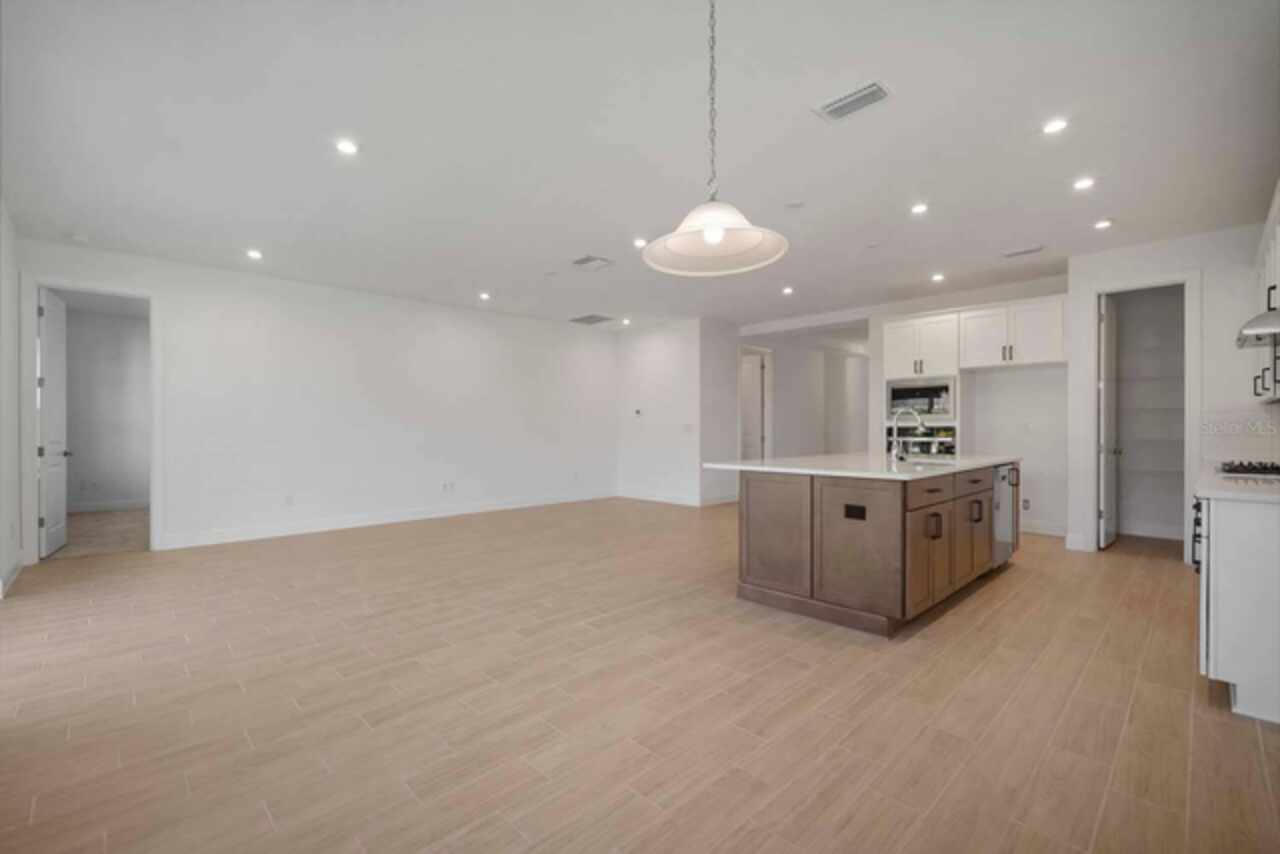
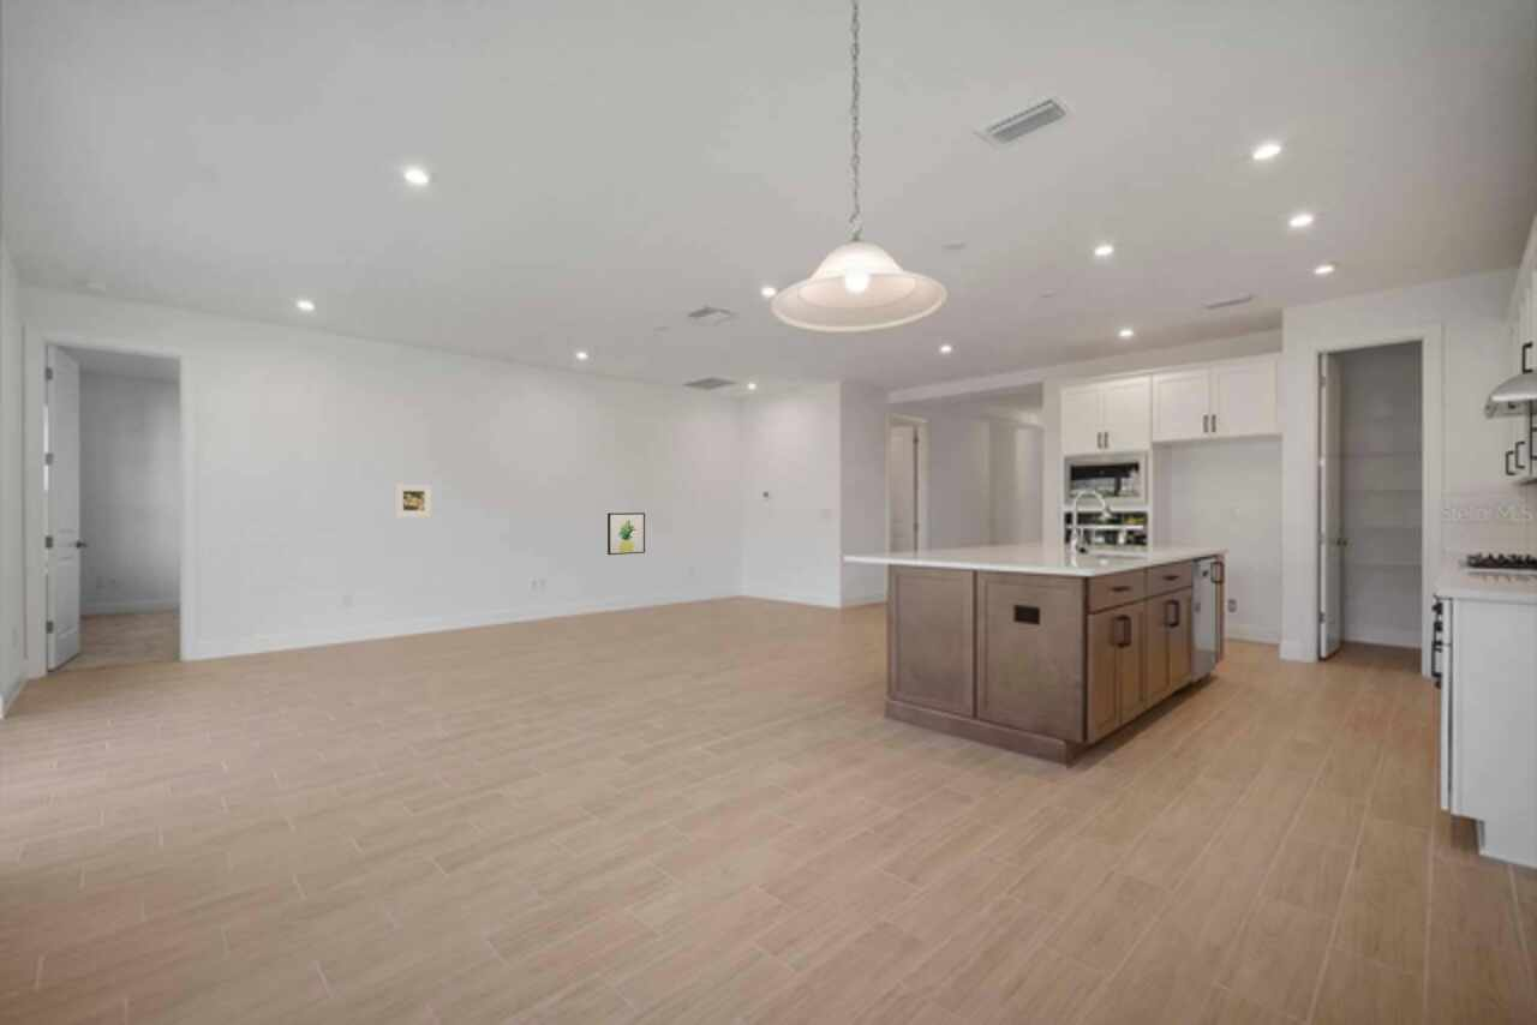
+ wall art (626, 533)
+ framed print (413, 500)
